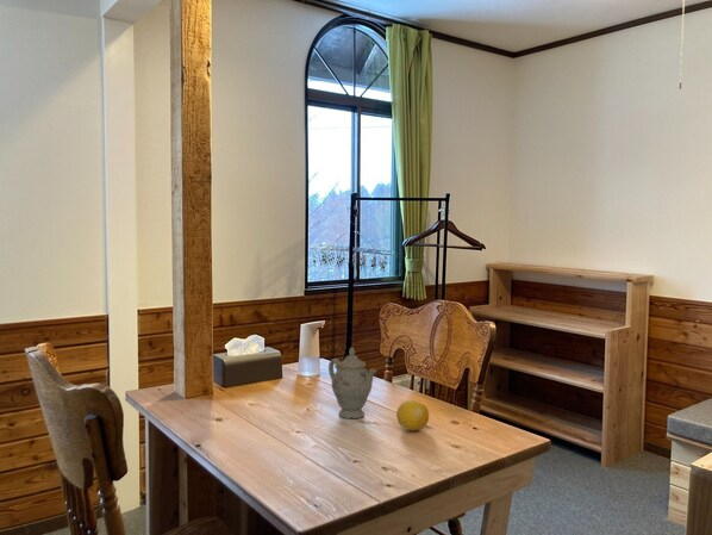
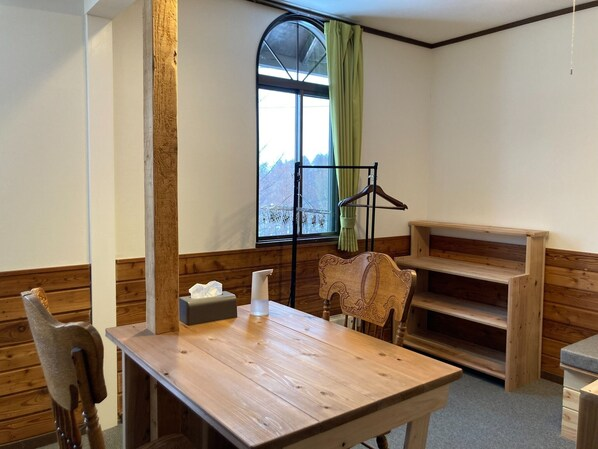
- chinaware (351, 380)
- fruit (412, 415)
